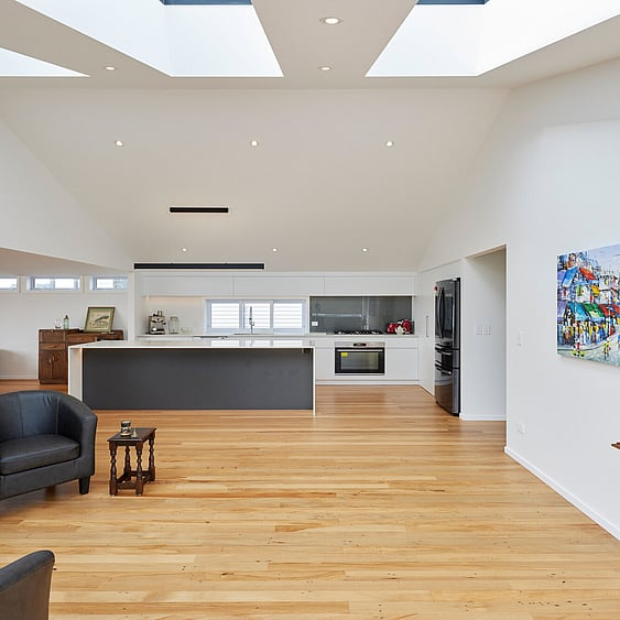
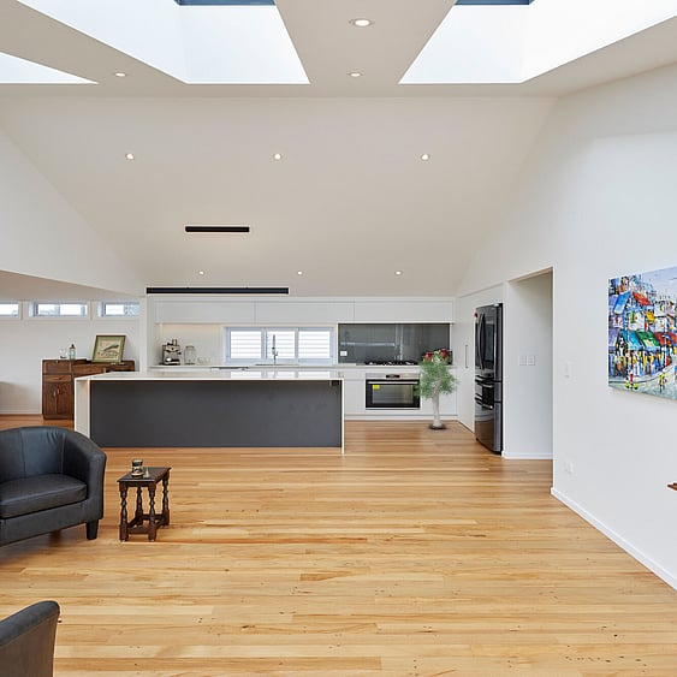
+ potted tree (437, 388)
